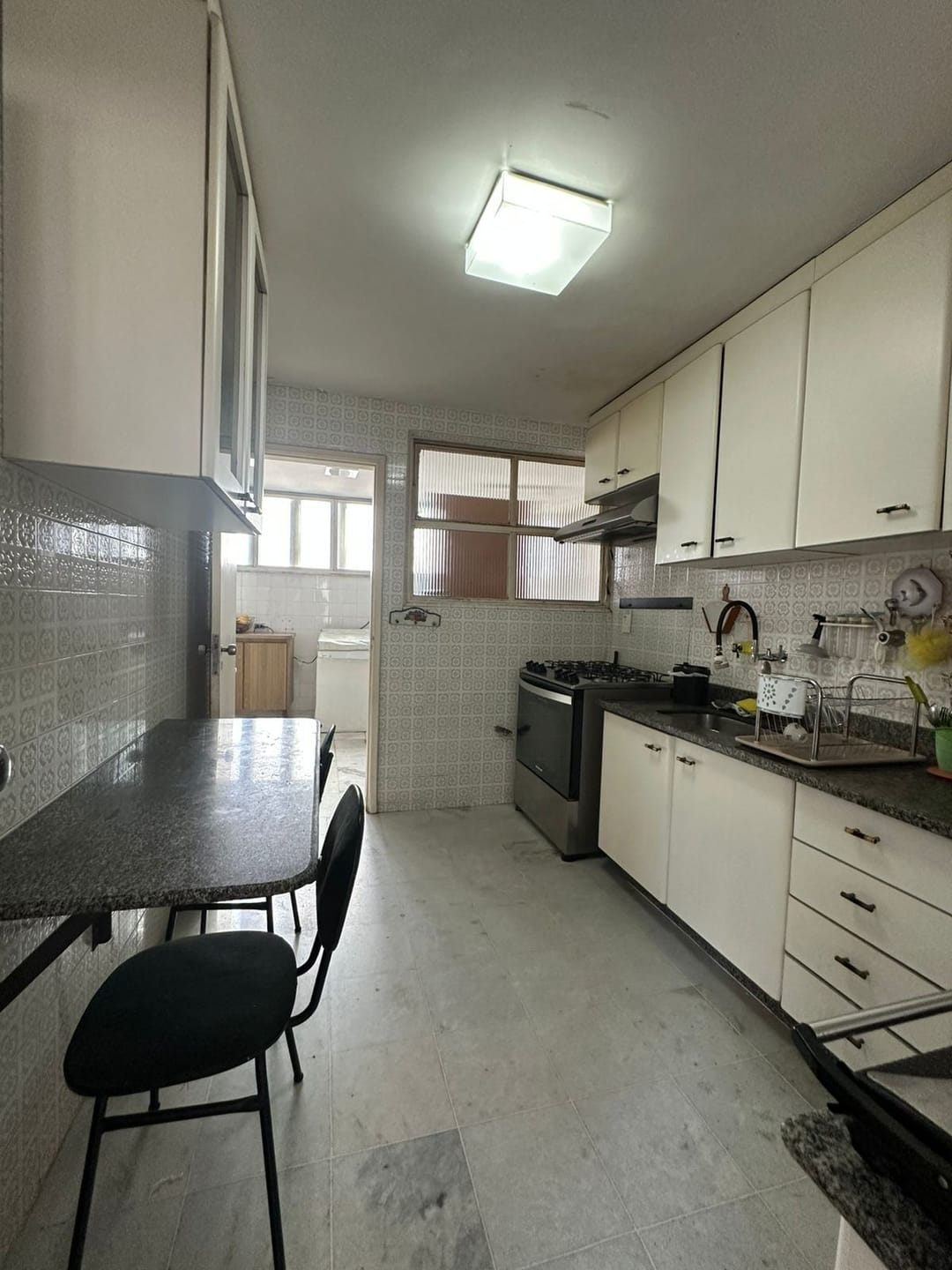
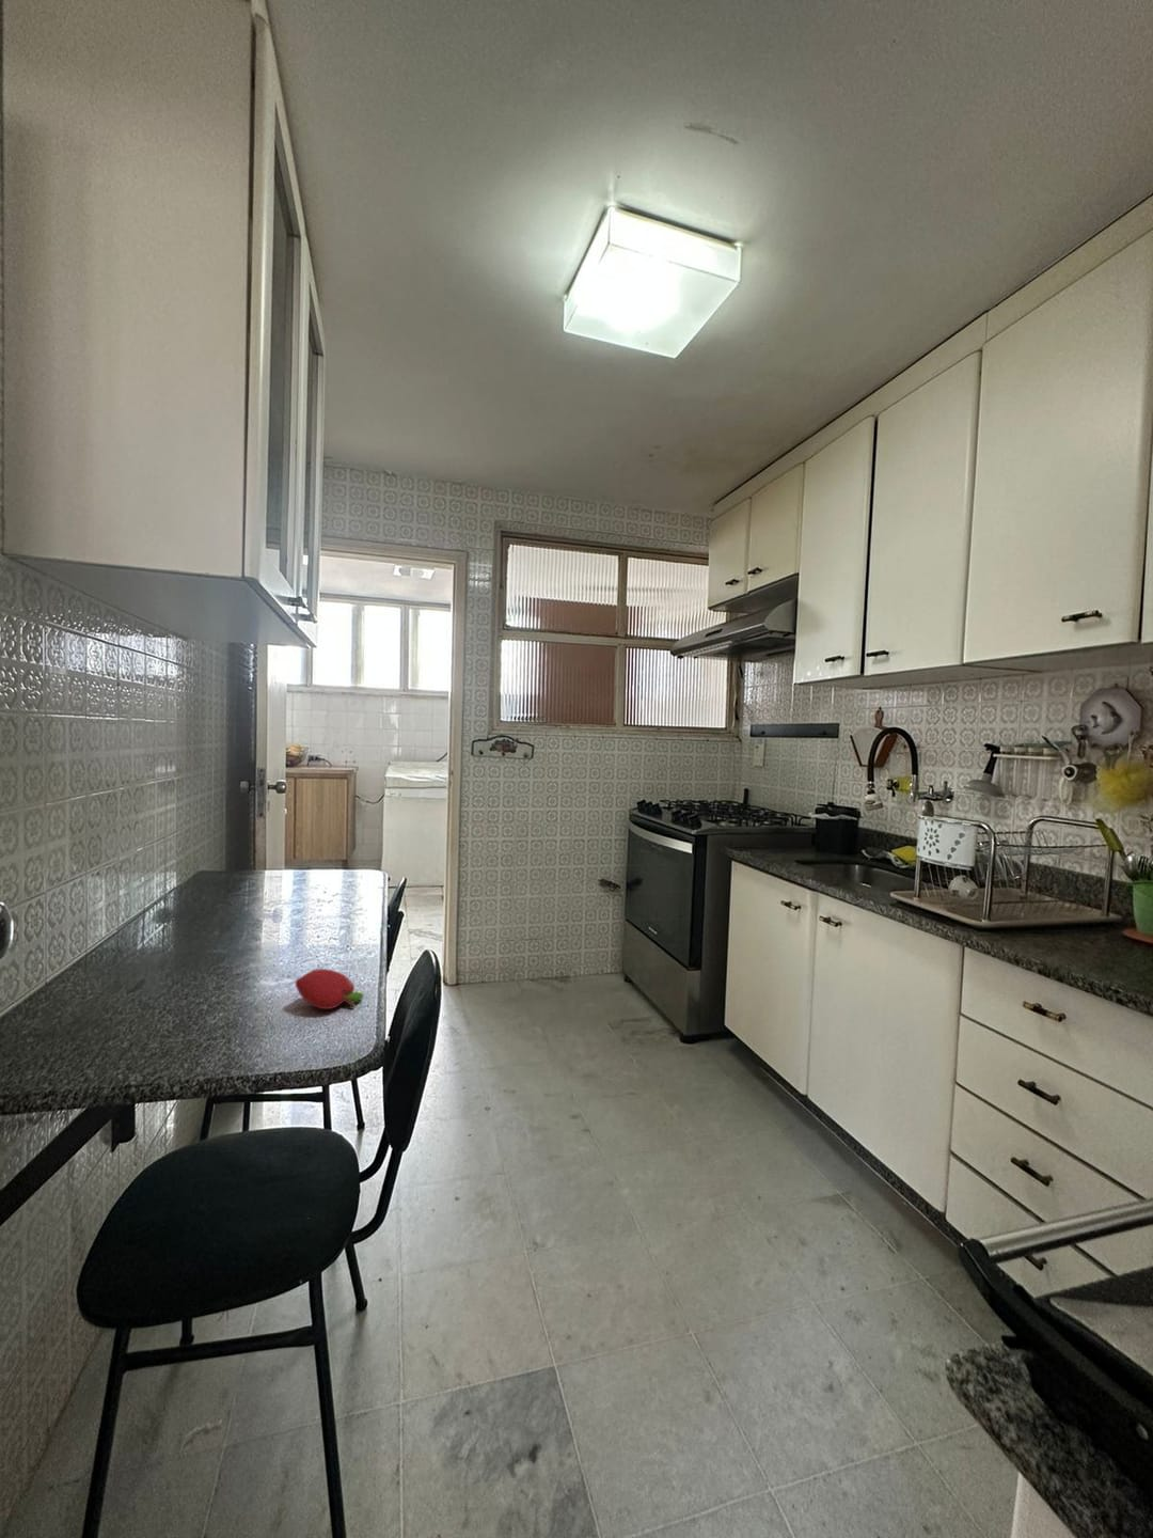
+ fruit (328, 988)
